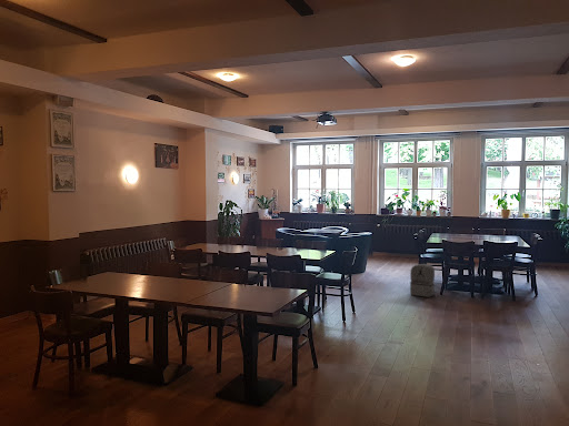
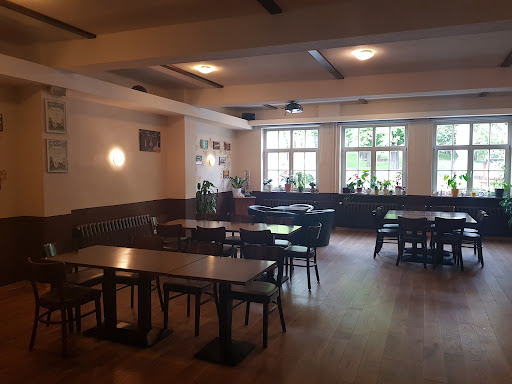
- backpack (422, 278)
